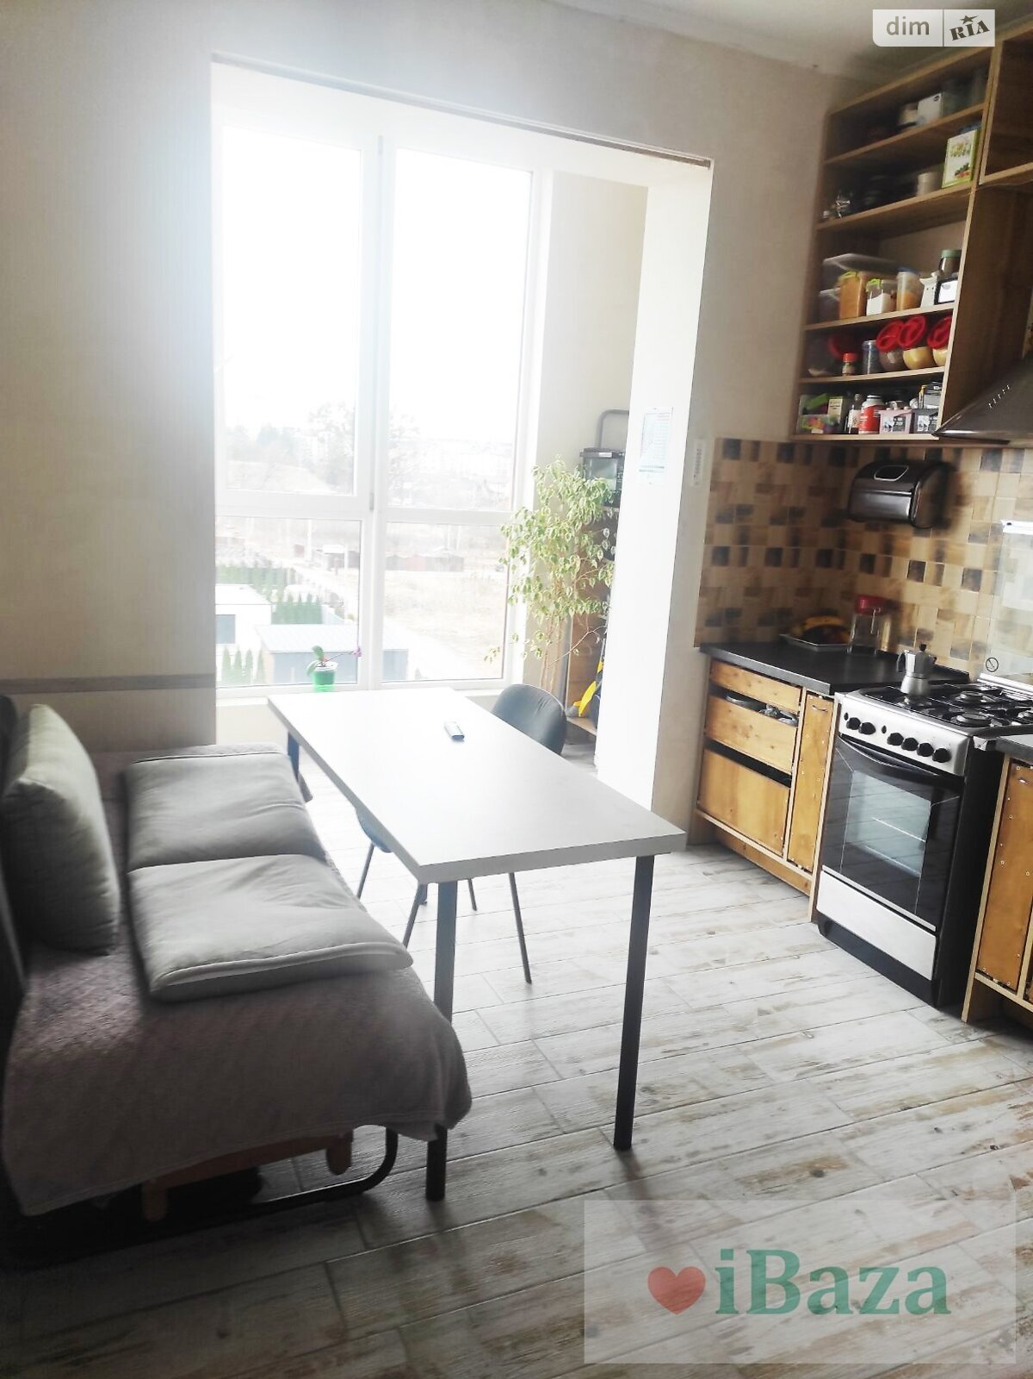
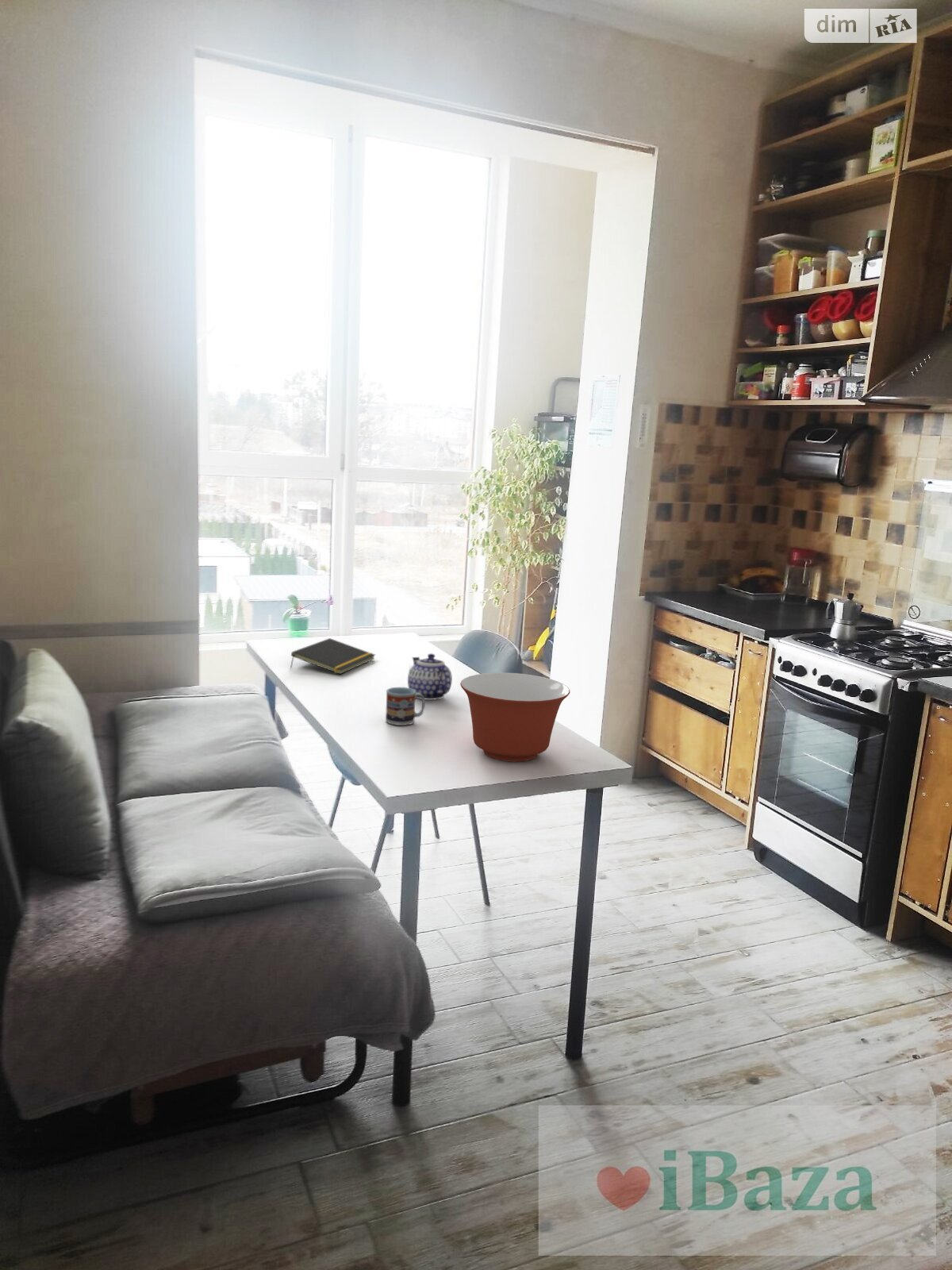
+ notepad (334, 655)
+ mixing bowl (512, 719)
+ teapot (429, 675)
+ cup (405, 706)
